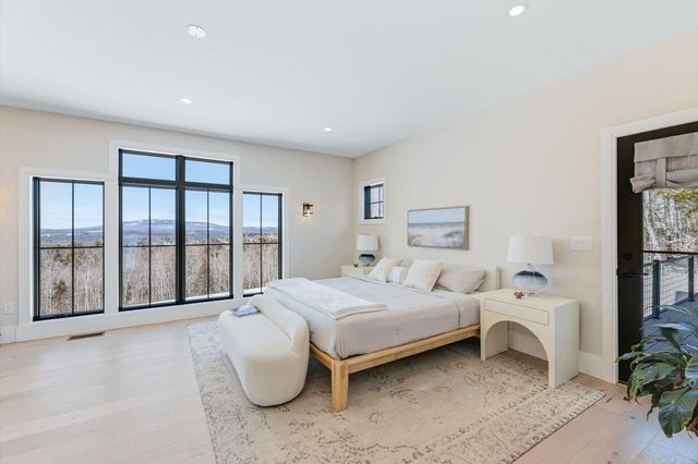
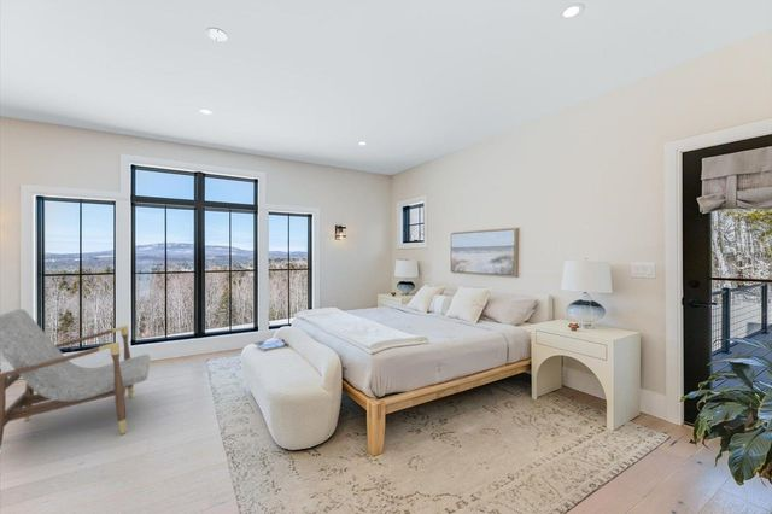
+ armchair (78, 366)
